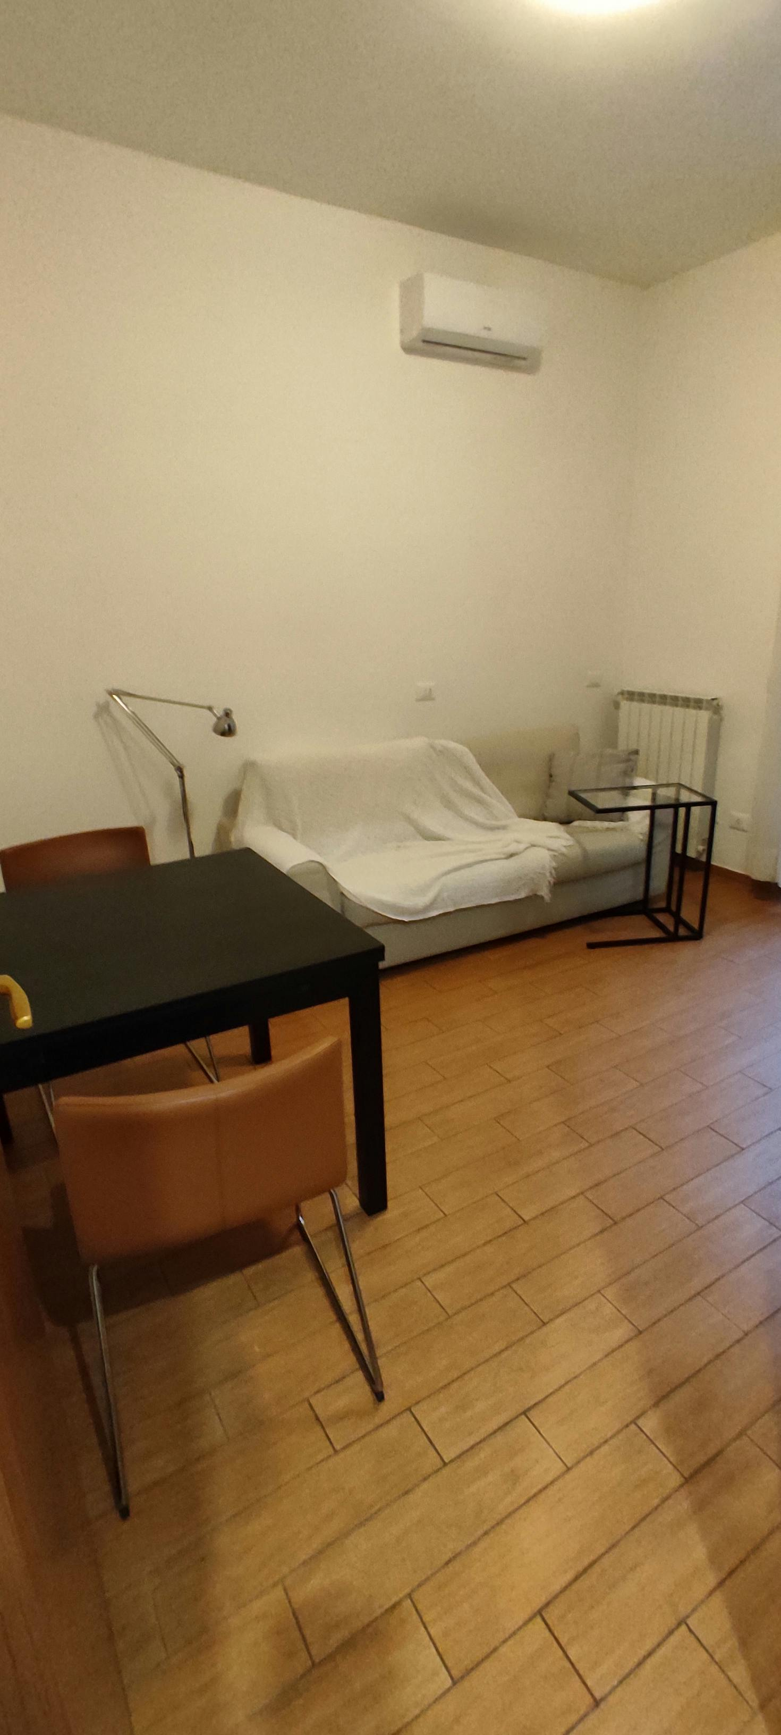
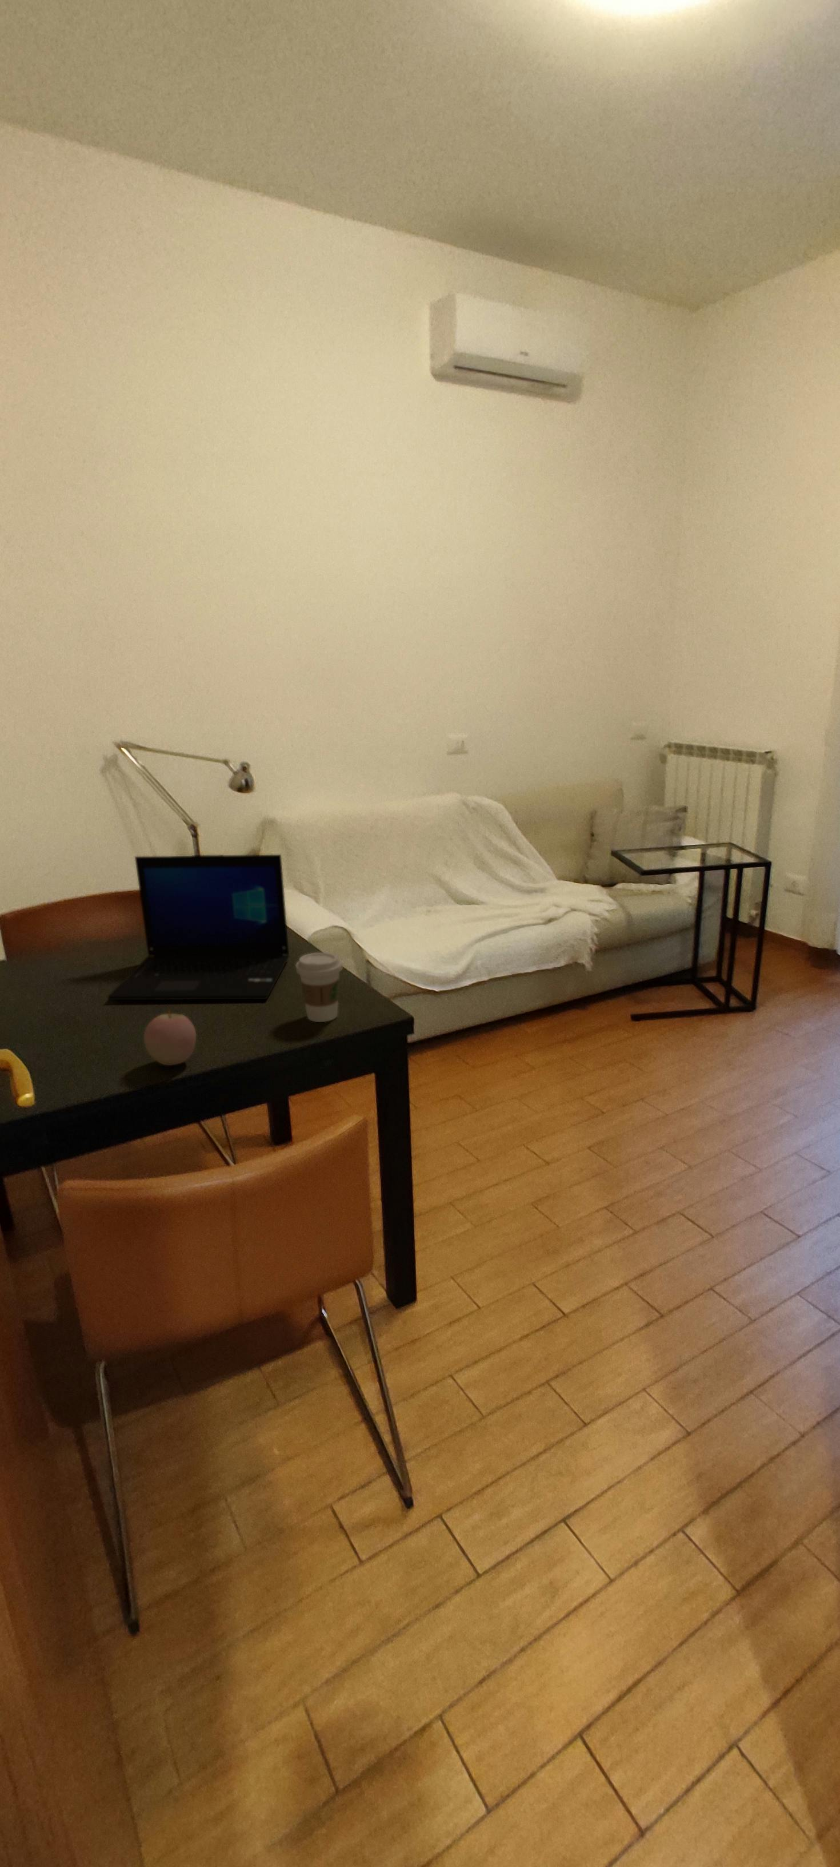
+ apple (170, 1036)
+ coffee cup (320, 987)
+ laptop (199, 925)
